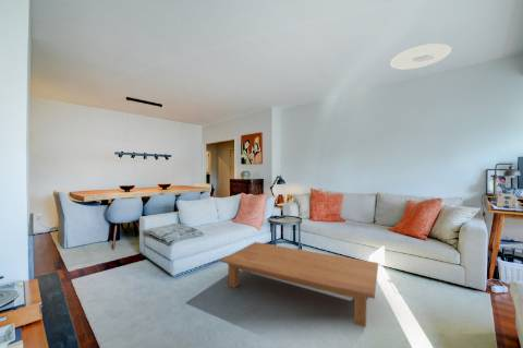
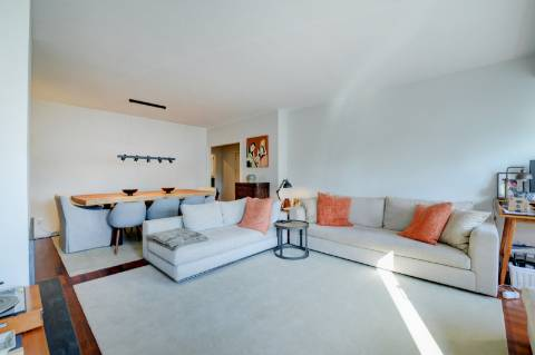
- coffee table (297, 275)
- ceiling light (418, 55)
